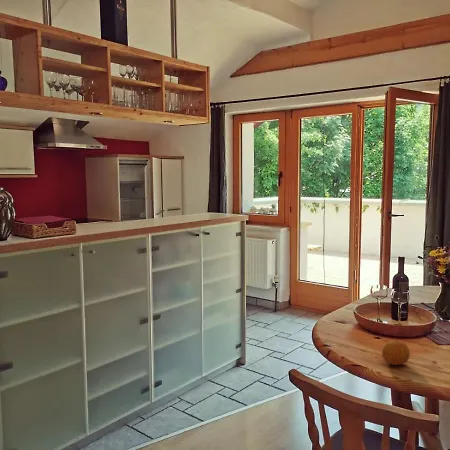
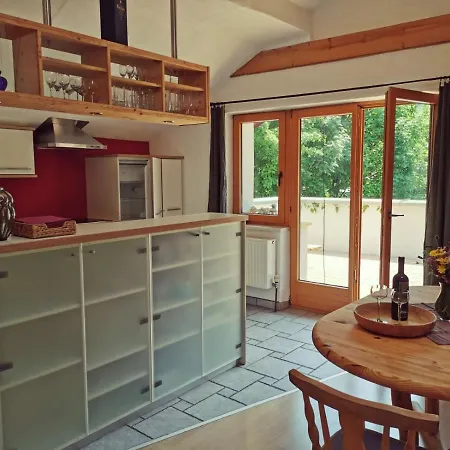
- fruit (395, 352)
